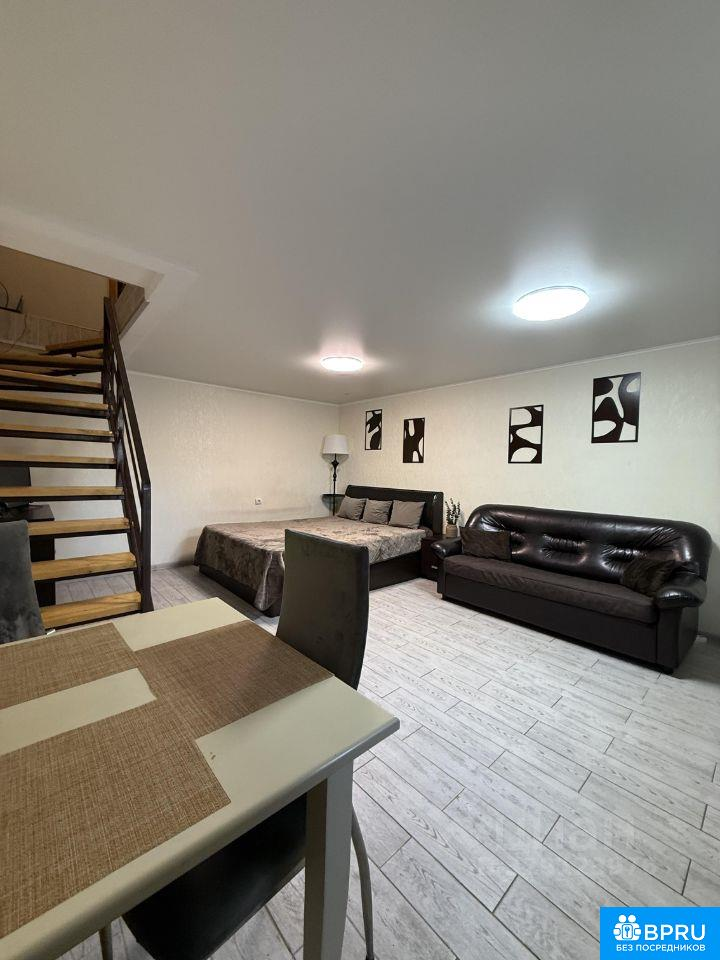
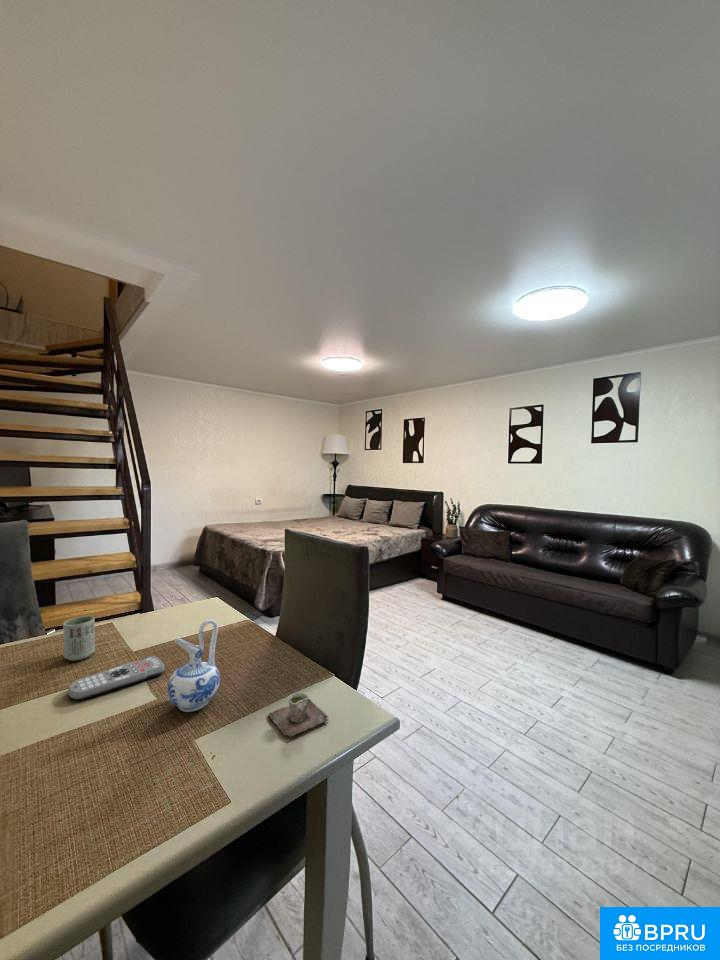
+ ceramic pitcher (194, 663)
+ cup (79, 638)
+ cup (298, 707)
+ remote control (118, 677)
